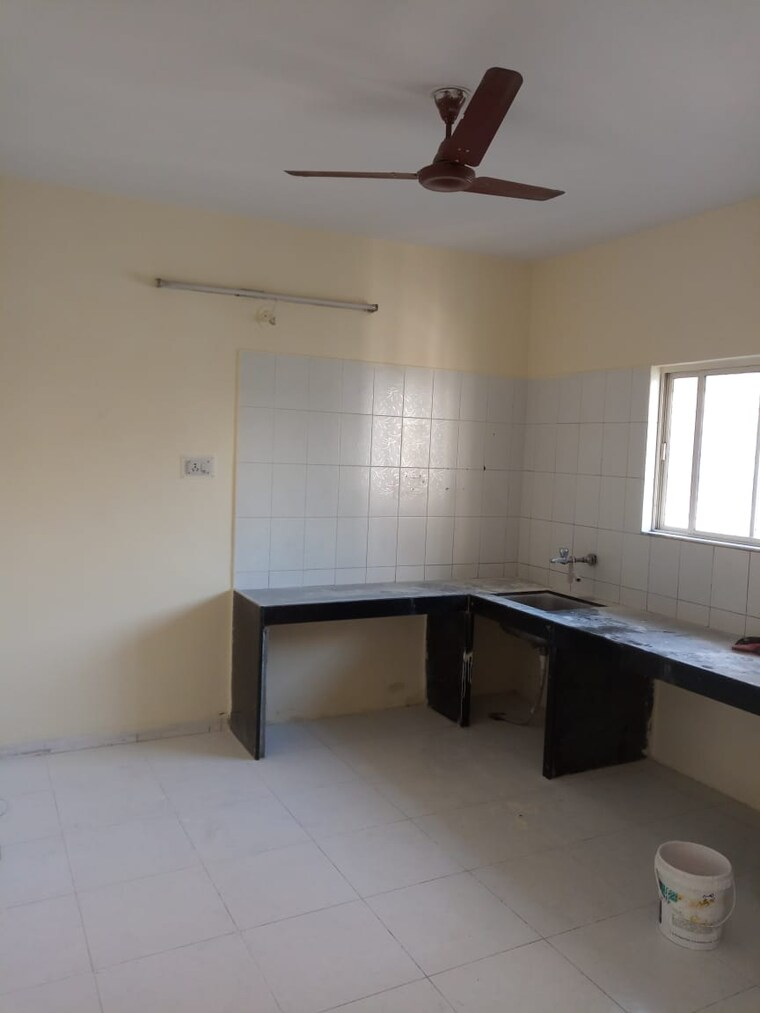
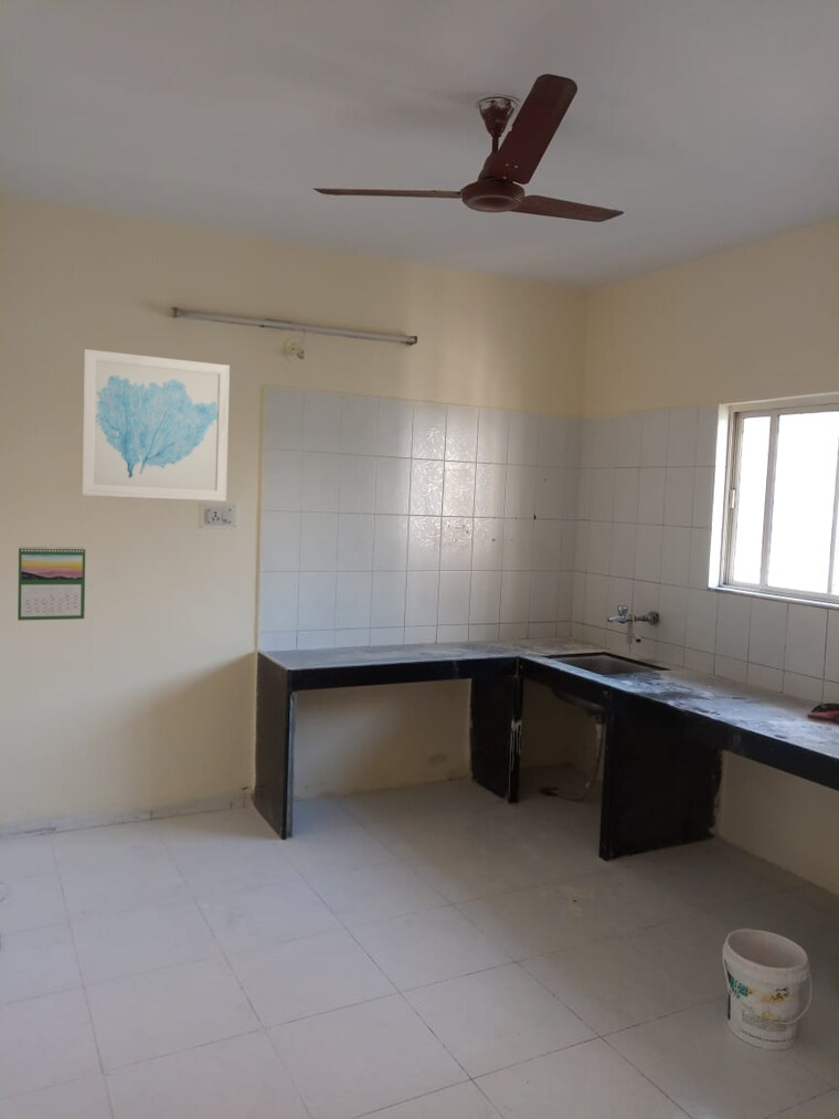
+ wall art (158, 427)
+ calendar (52, 582)
